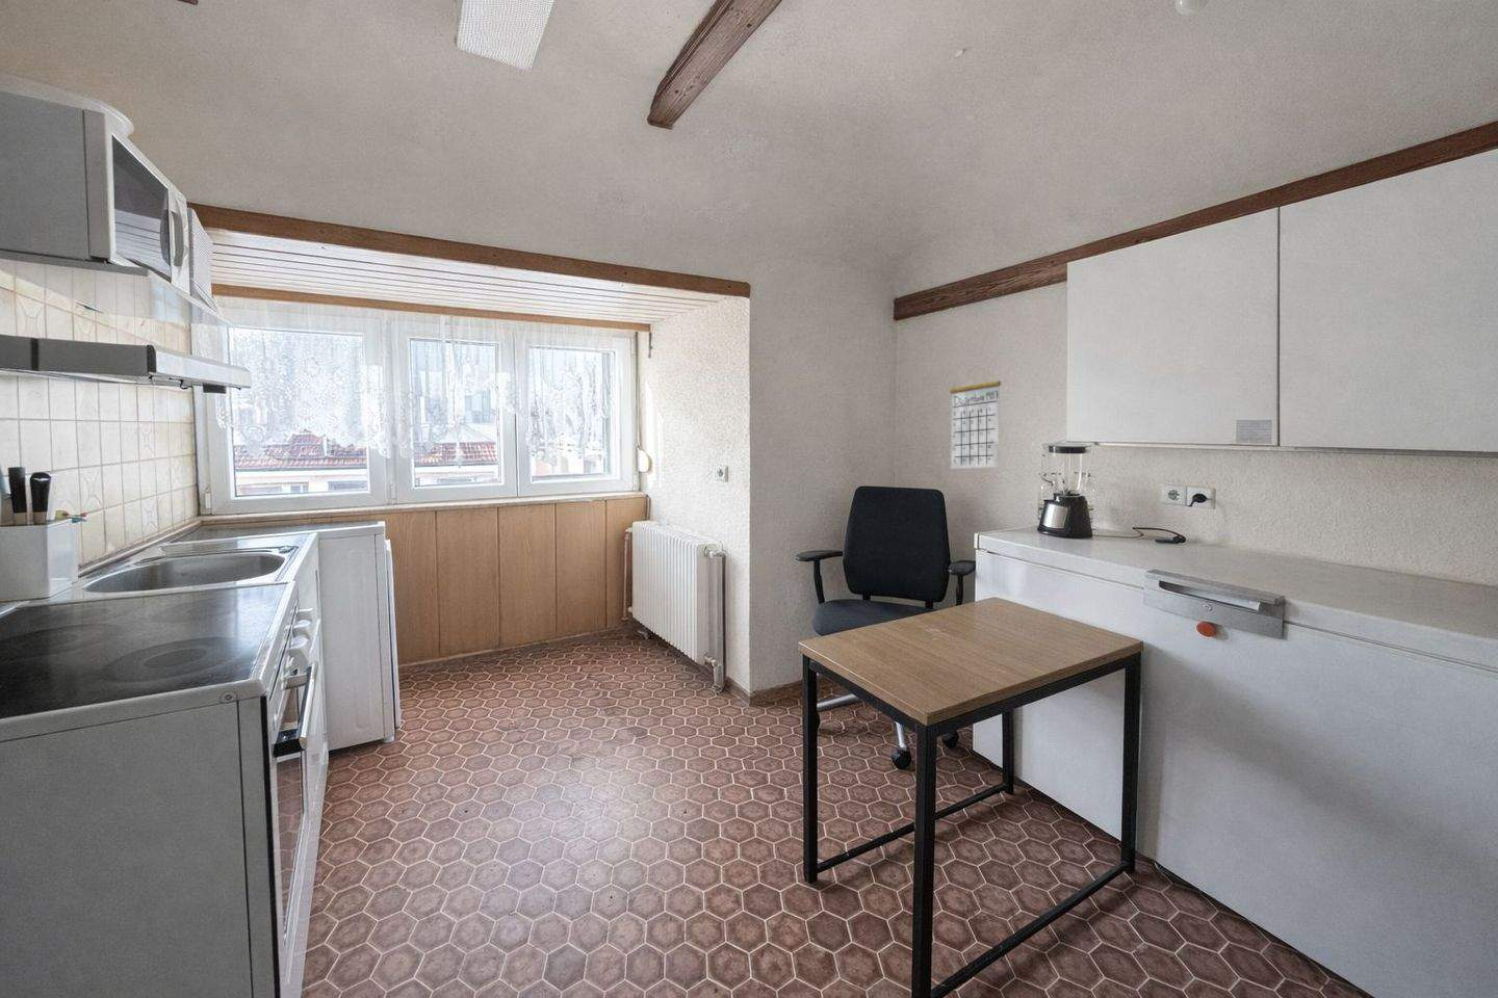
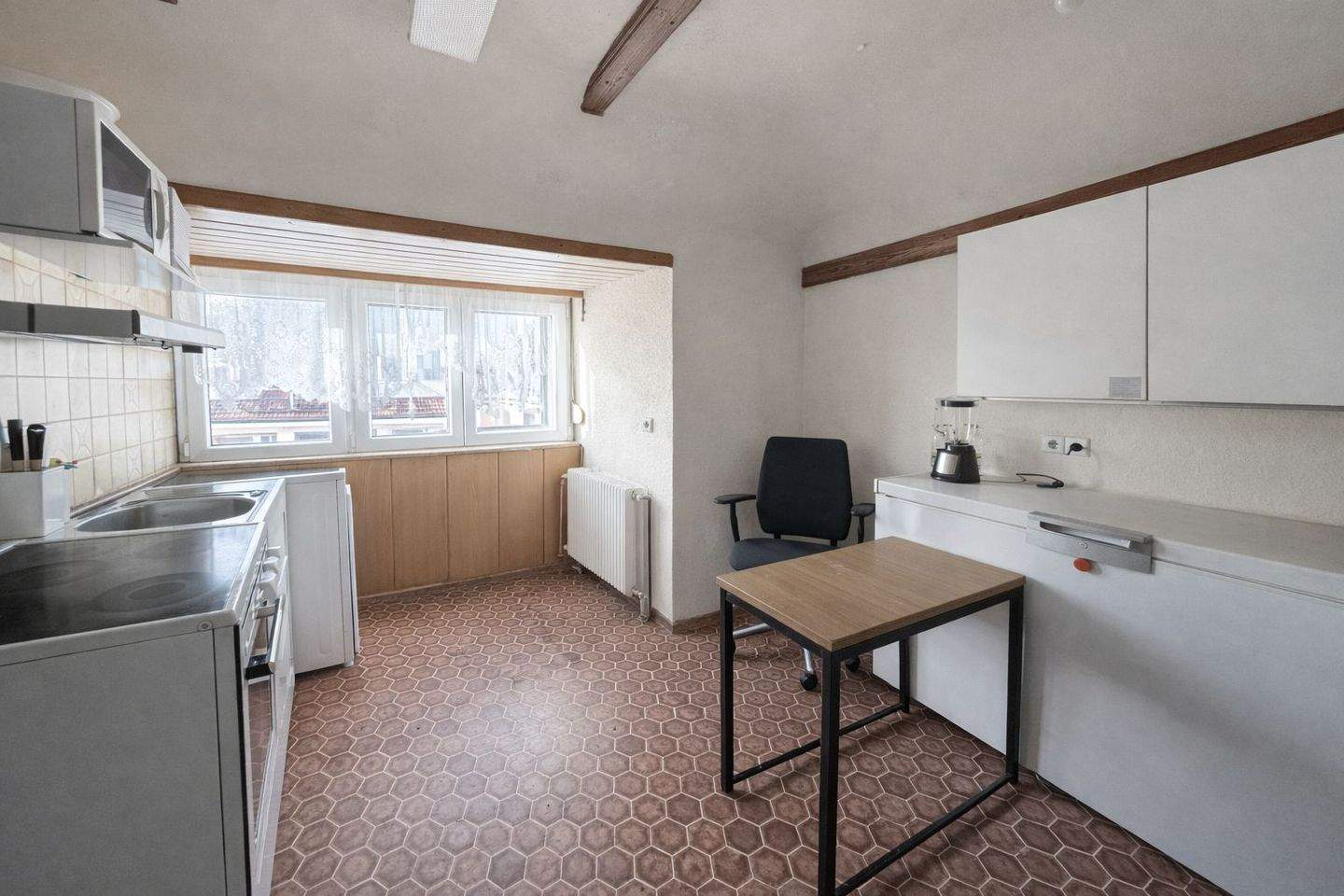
- calendar (974, 415)
